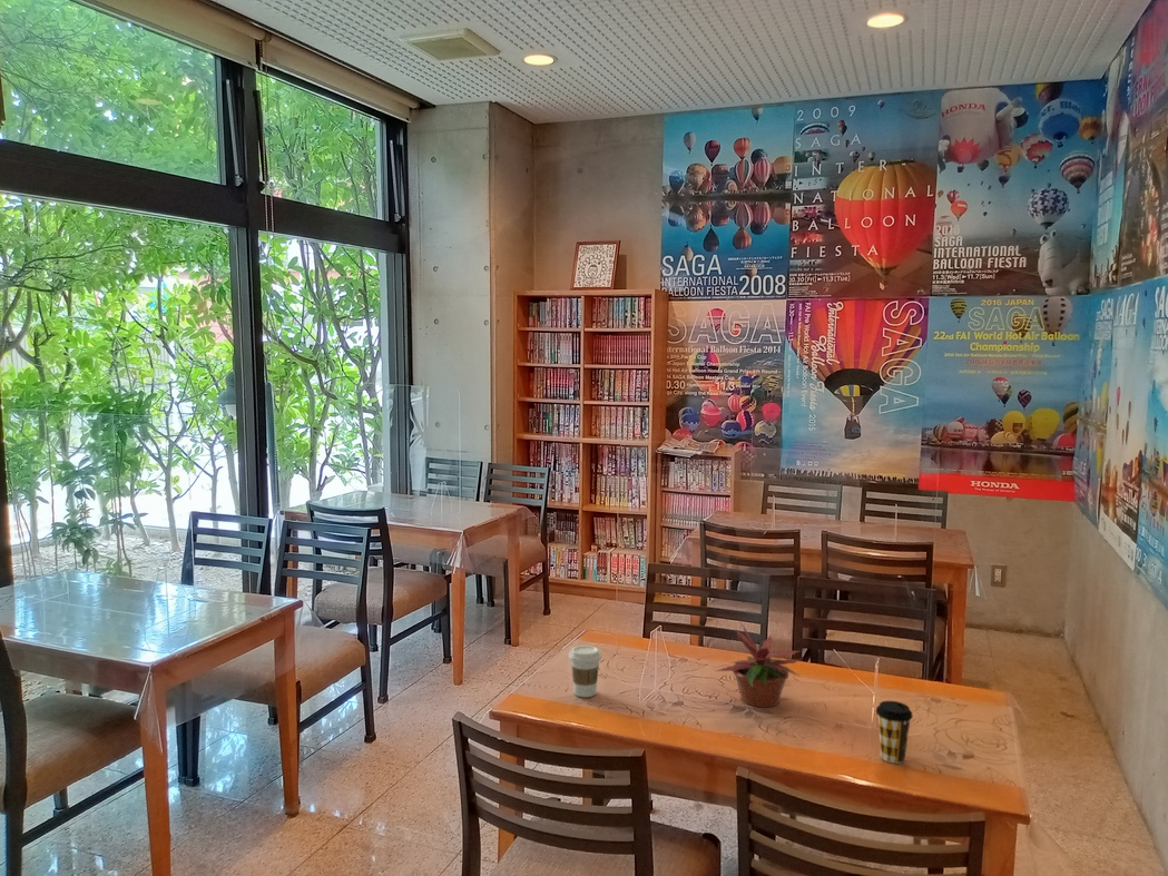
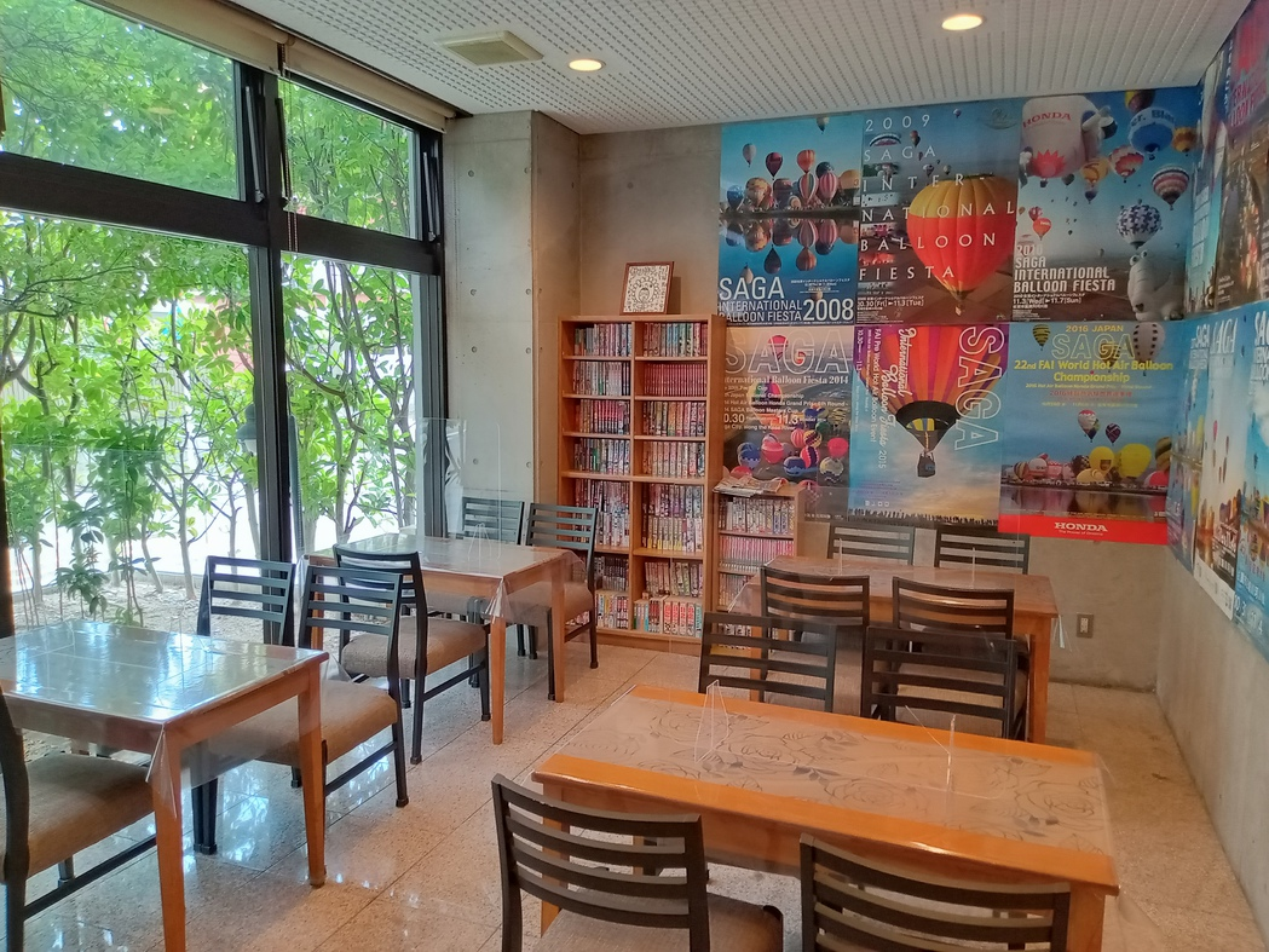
- coffee cup (893, 731)
- coffee cup (585, 670)
- potted plant (759, 660)
